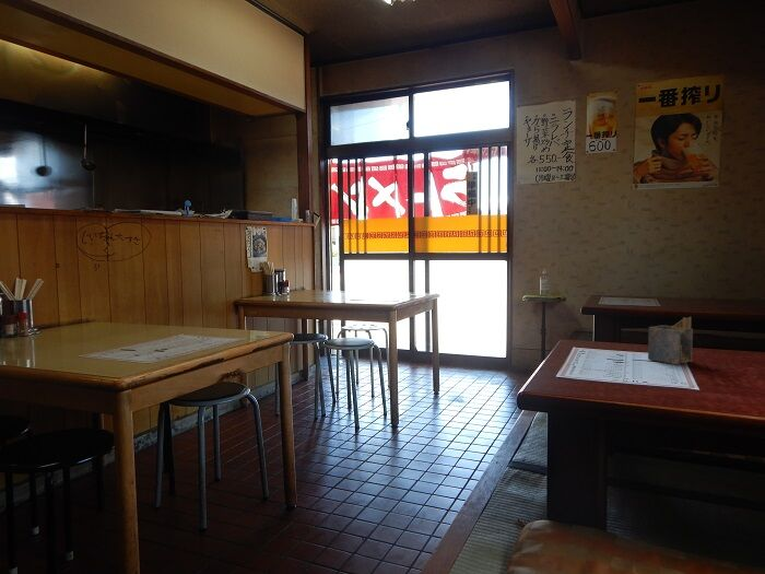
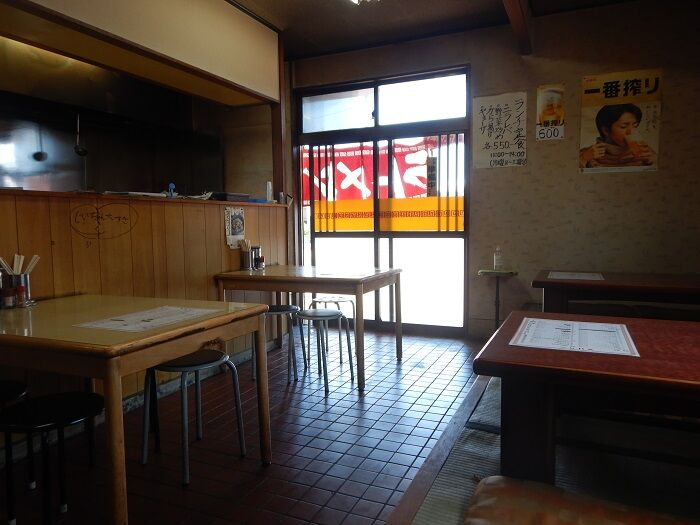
- napkin holder (670, 338)
